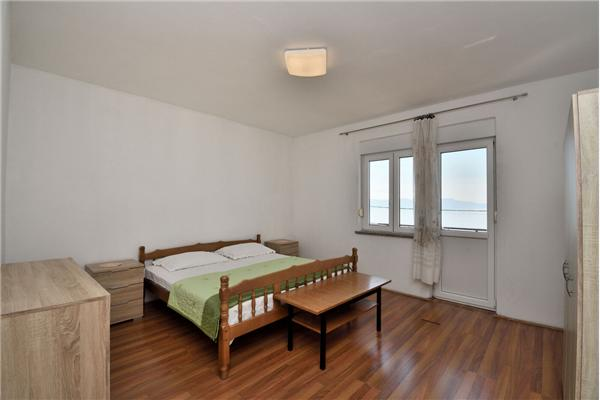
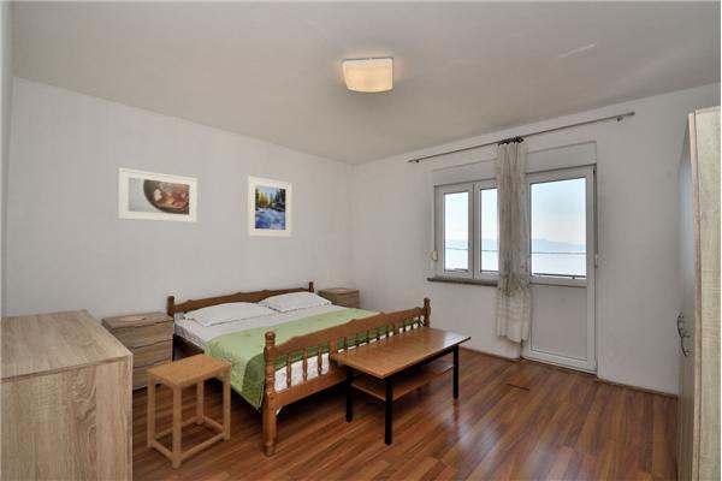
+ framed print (271, 208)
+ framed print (160, 197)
+ side table (197, 404)
